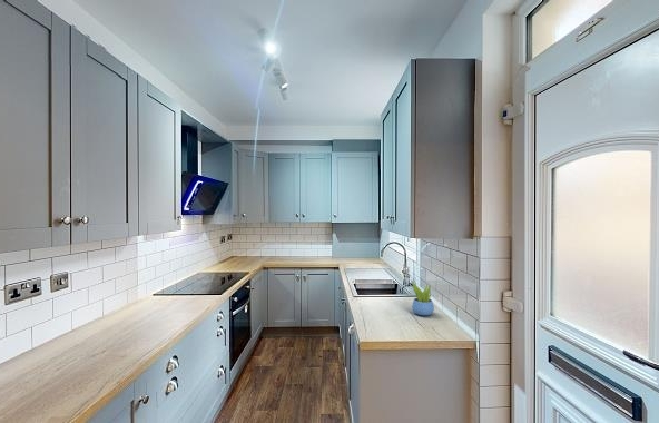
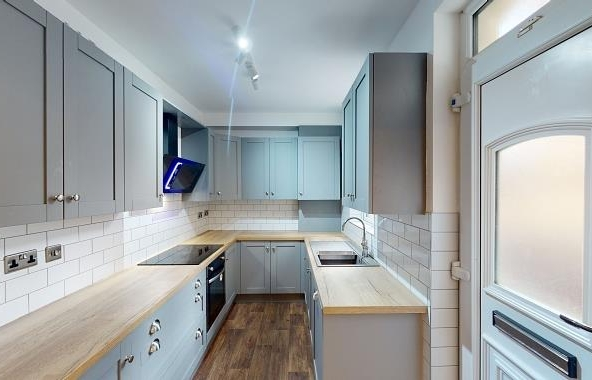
- succulent plant (422, 297)
